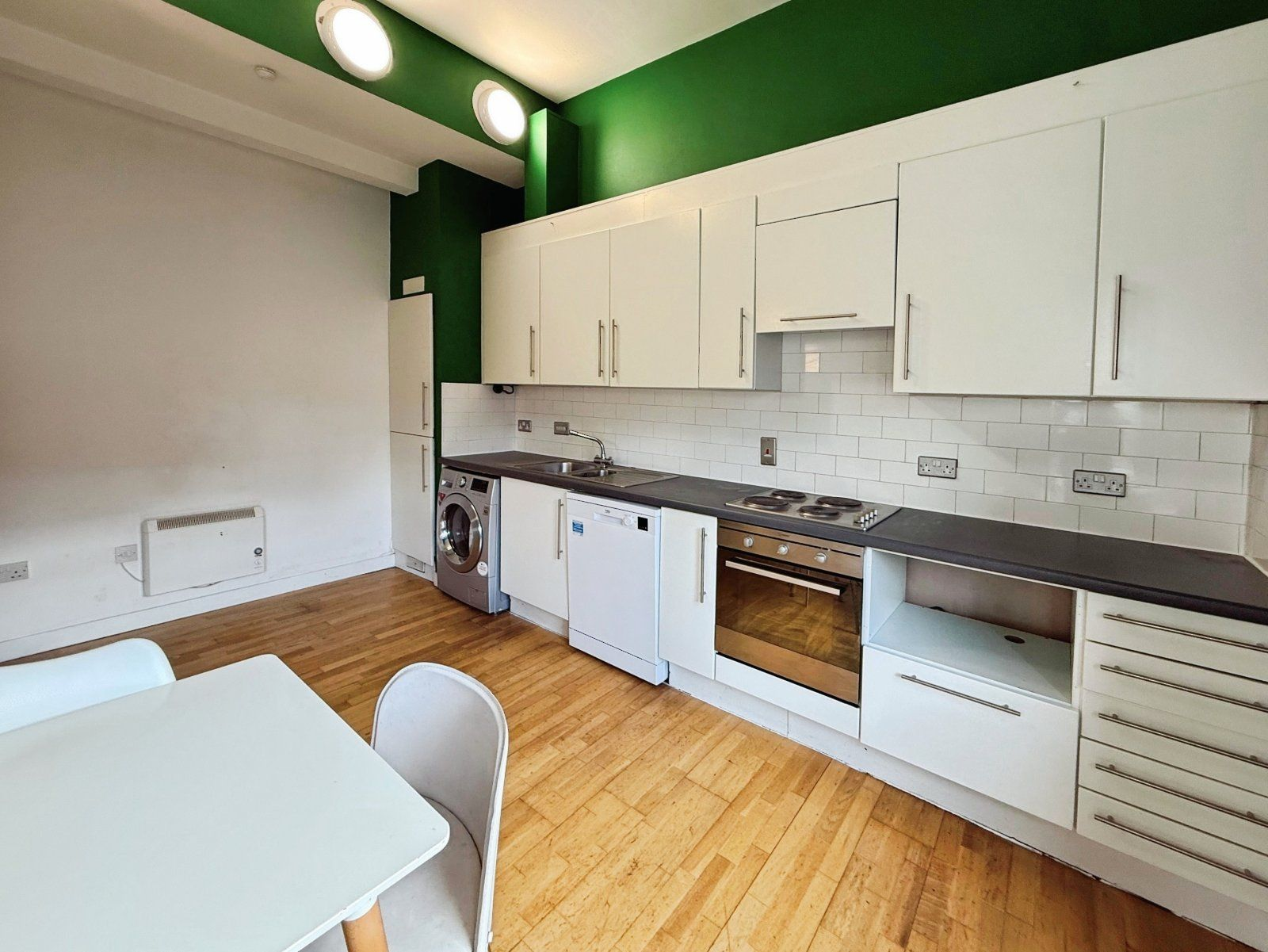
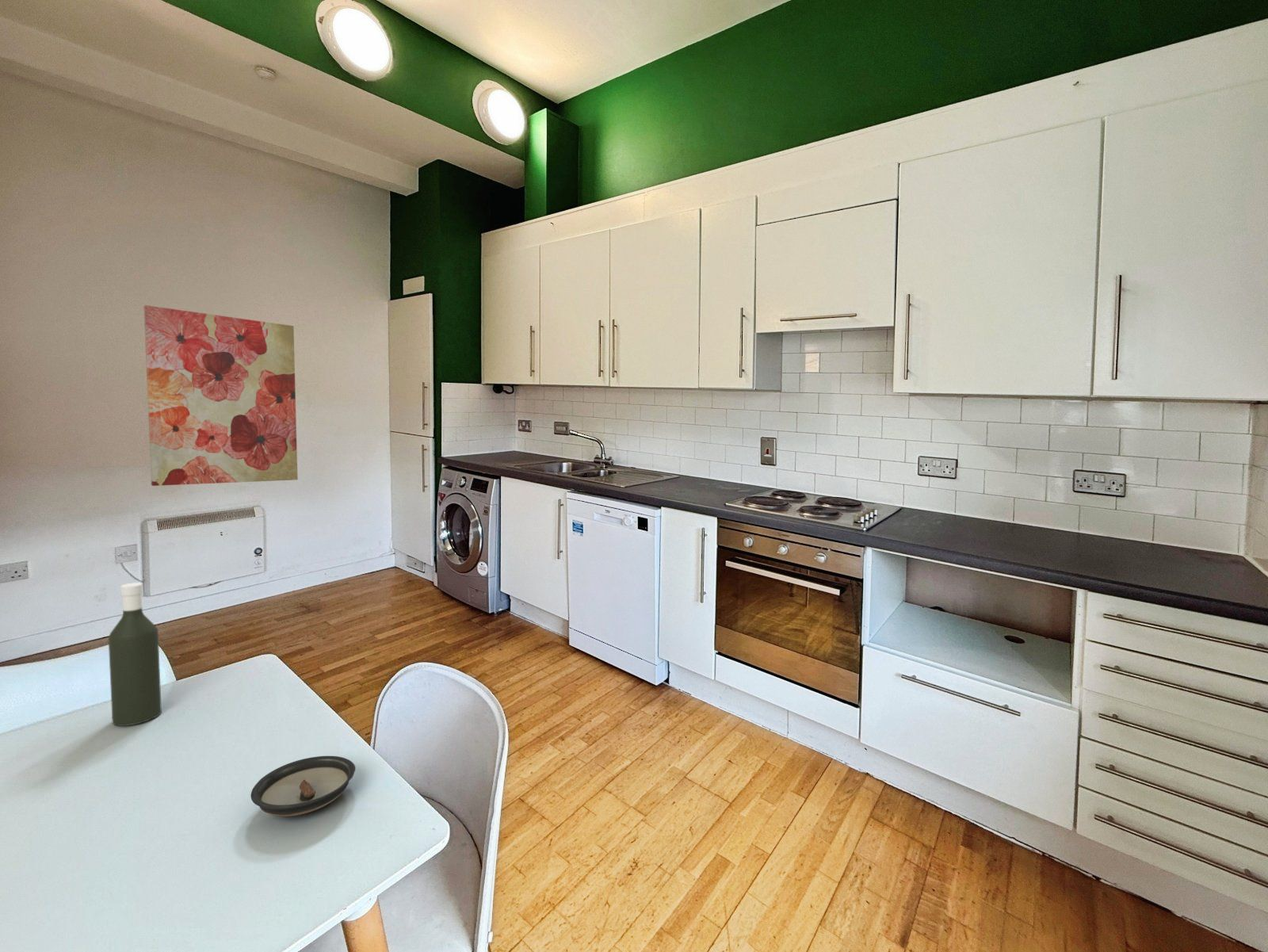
+ wall art (227, 400)
+ bottle (134, 651)
+ saucer (305, 790)
